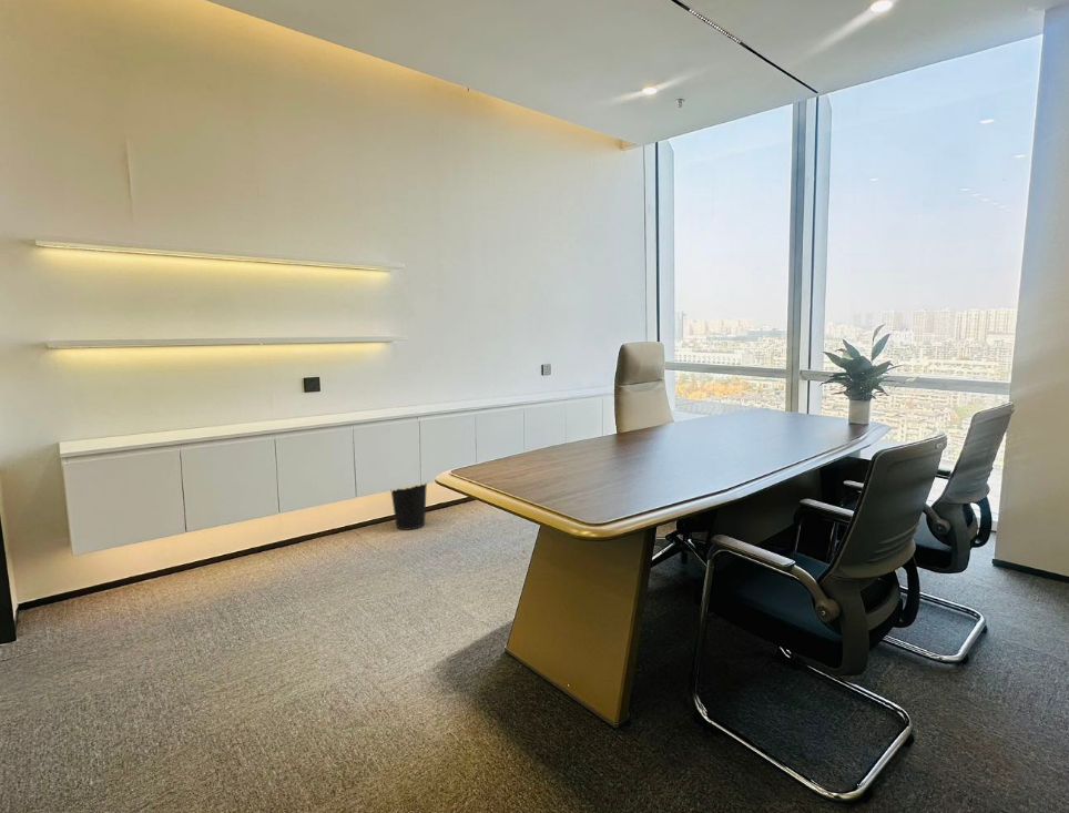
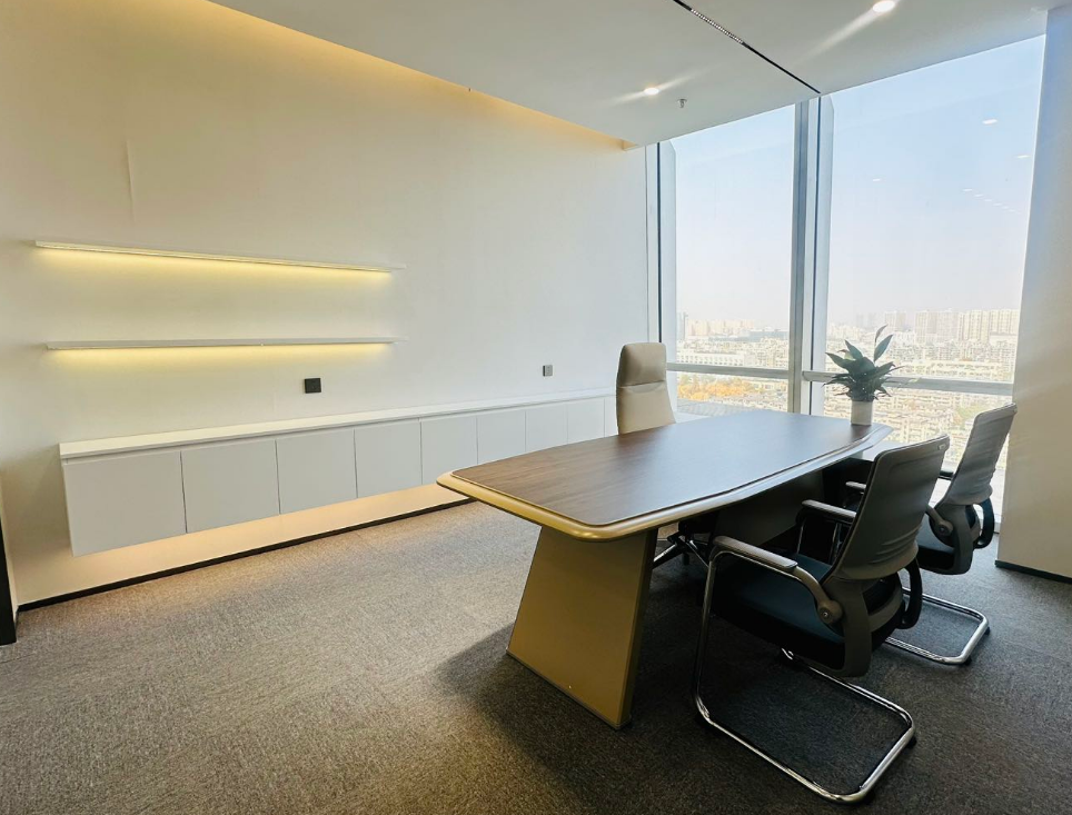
- wastebasket (409, 505)
